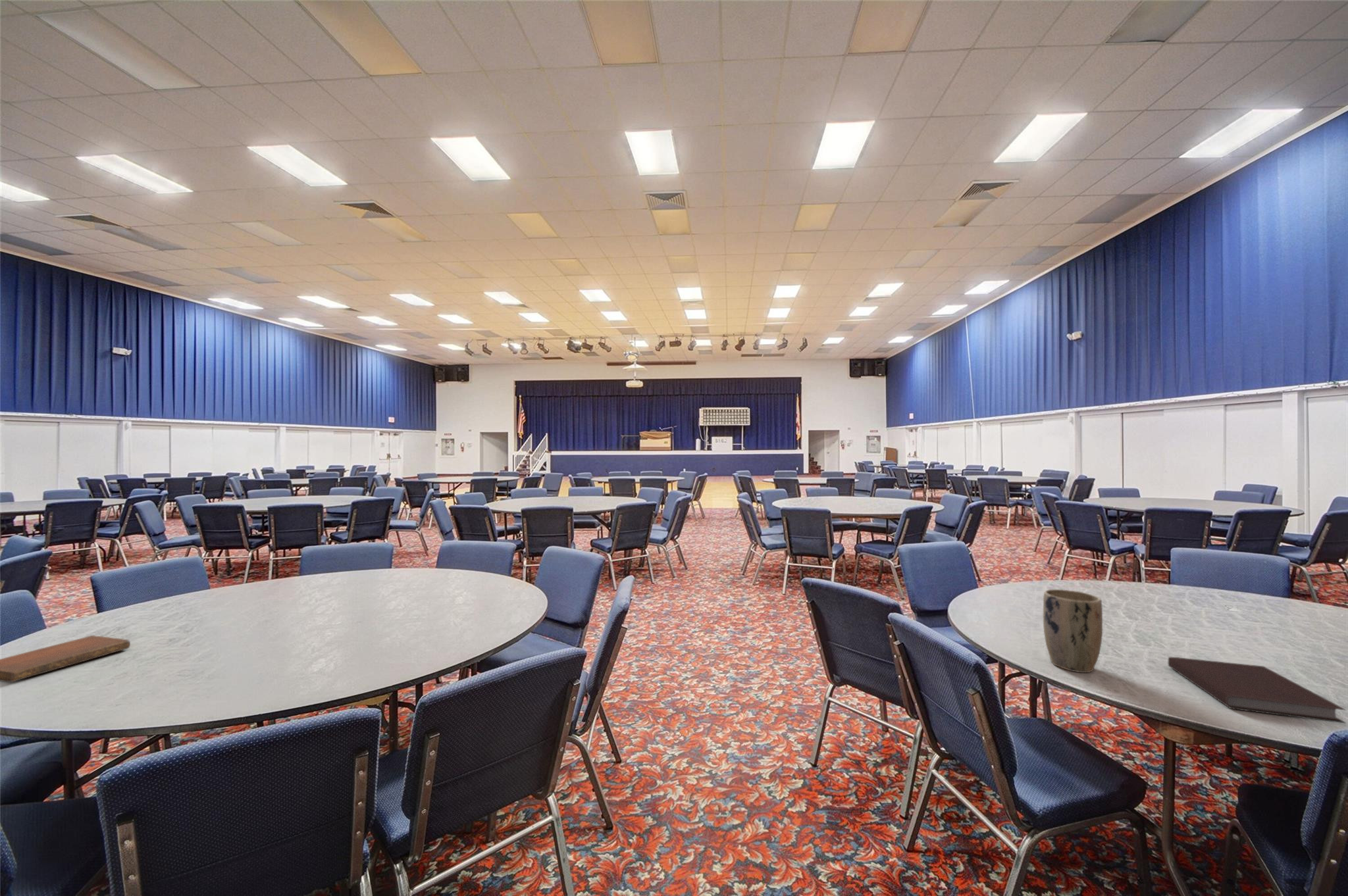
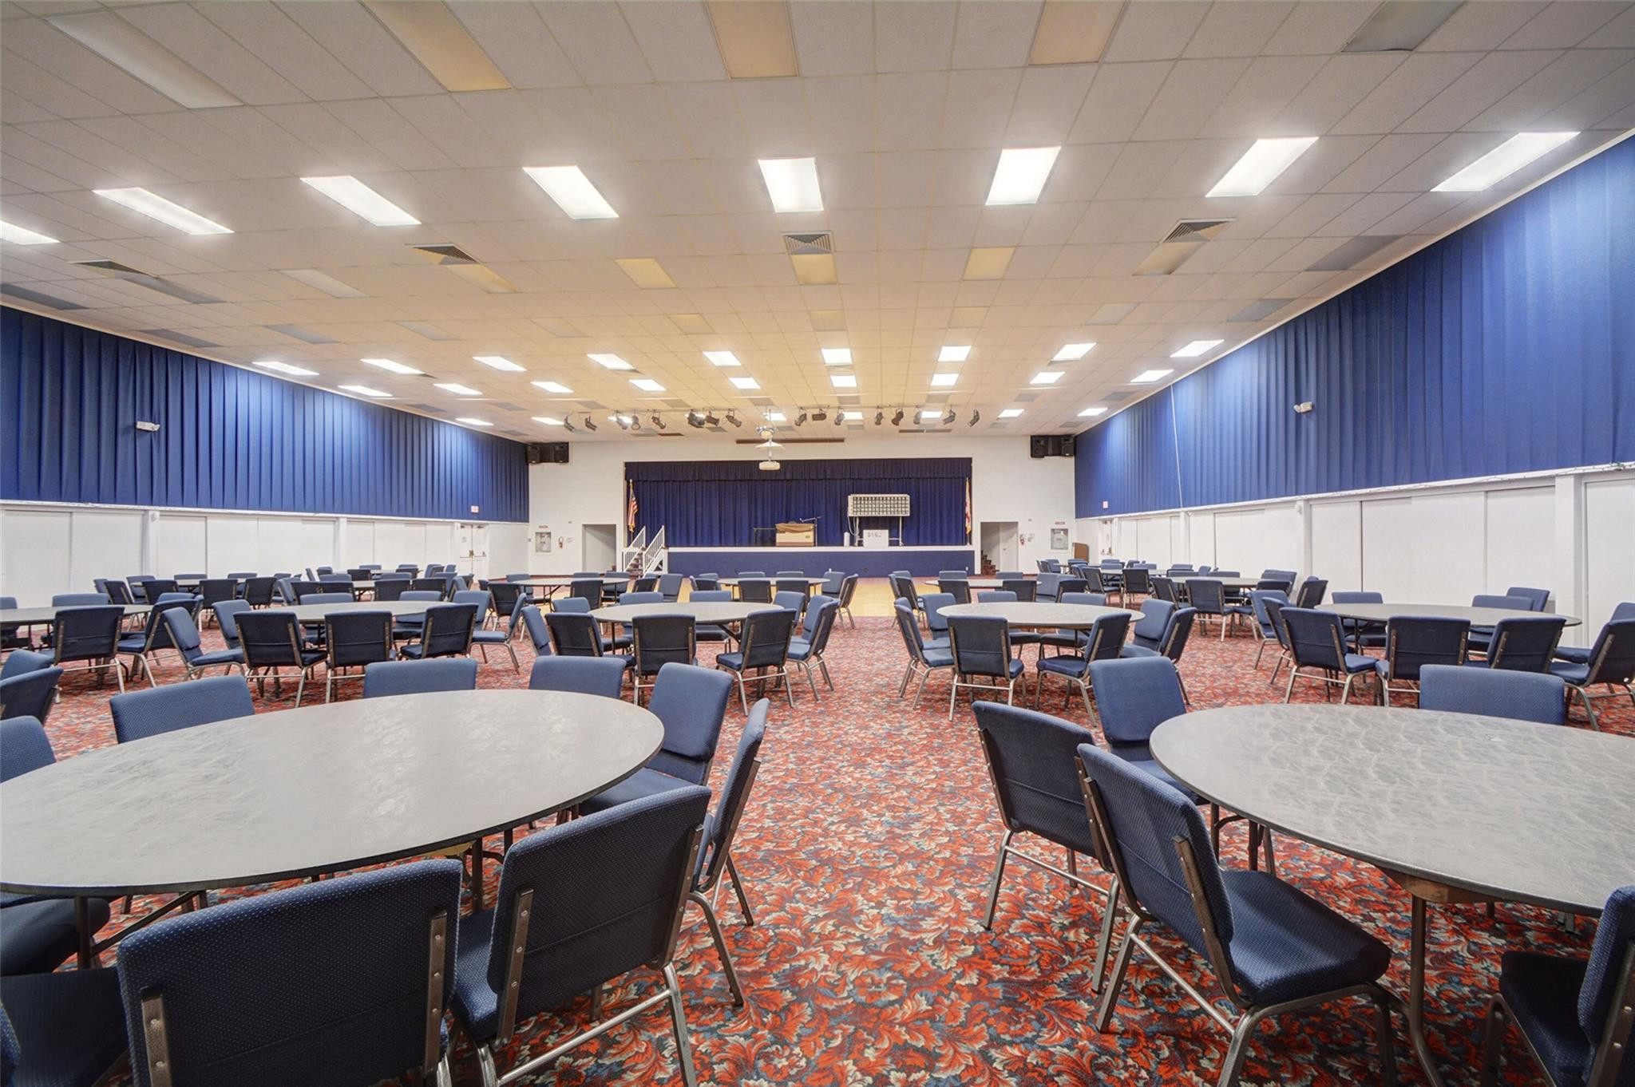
- notebook (55, 657)
- plant pot (1072, 630)
- notebook (1247, 685)
